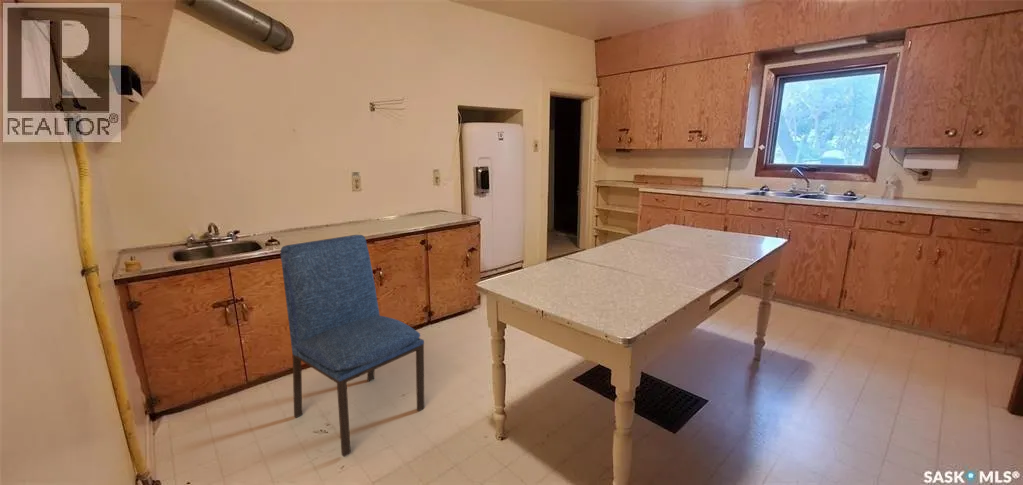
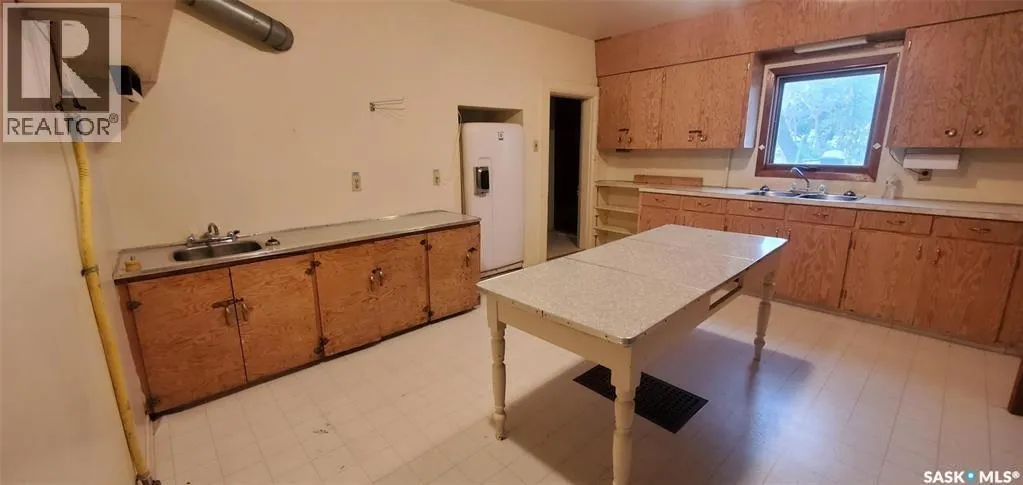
- dining chair (354, 332)
